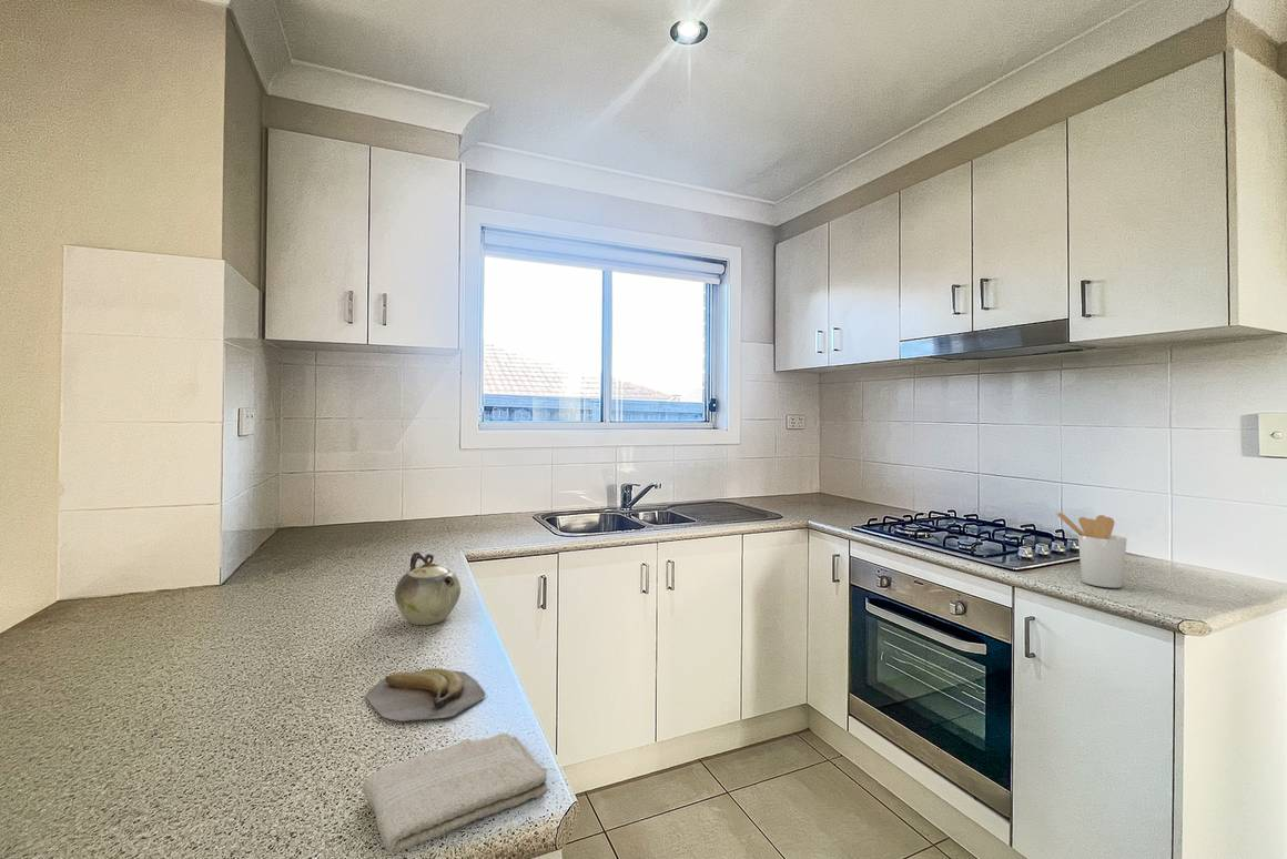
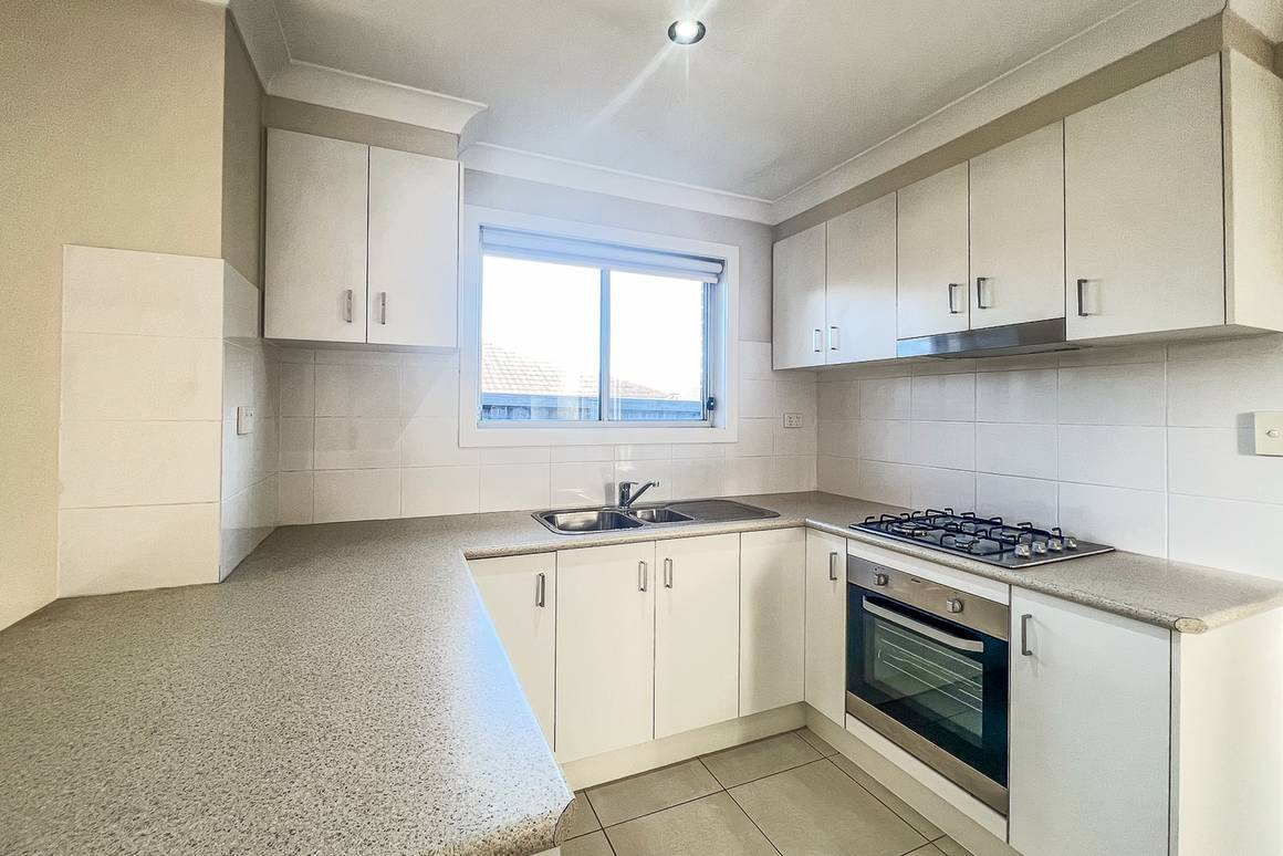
- banana (425, 685)
- washcloth (458, 782)
- utensil holder (1088, 547)
- teapot (429, 587)
